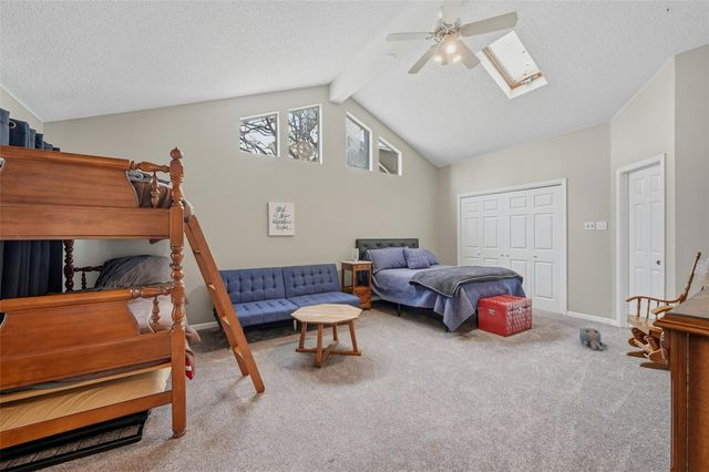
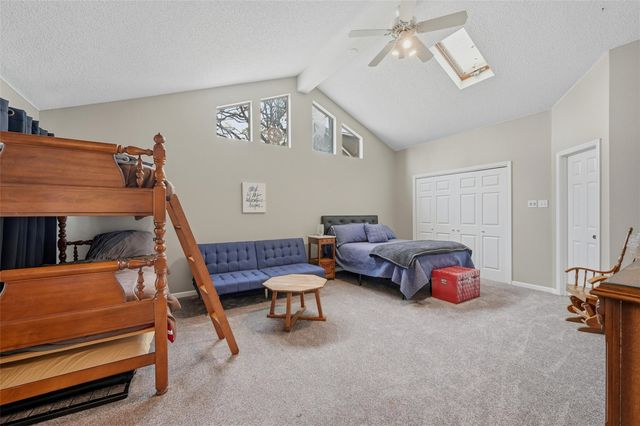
- plush toy (592, 337)
